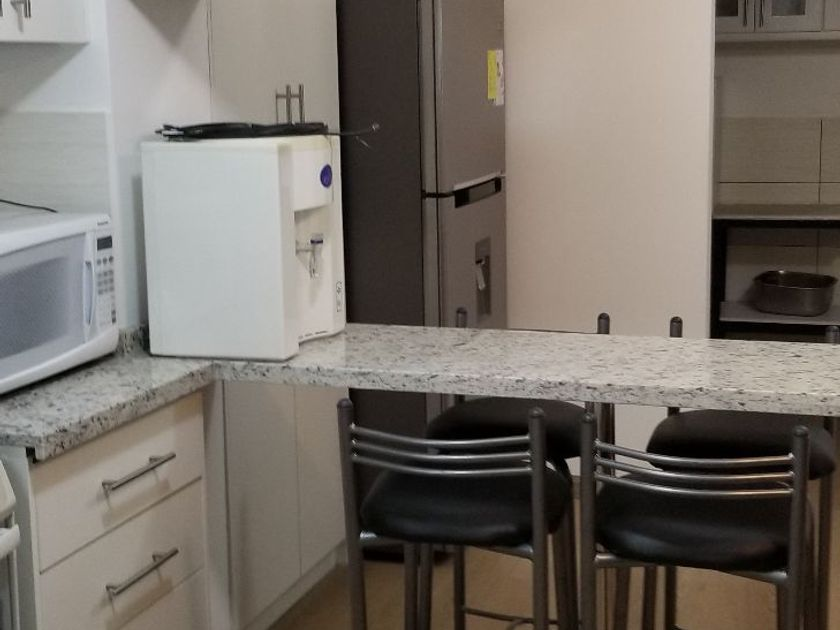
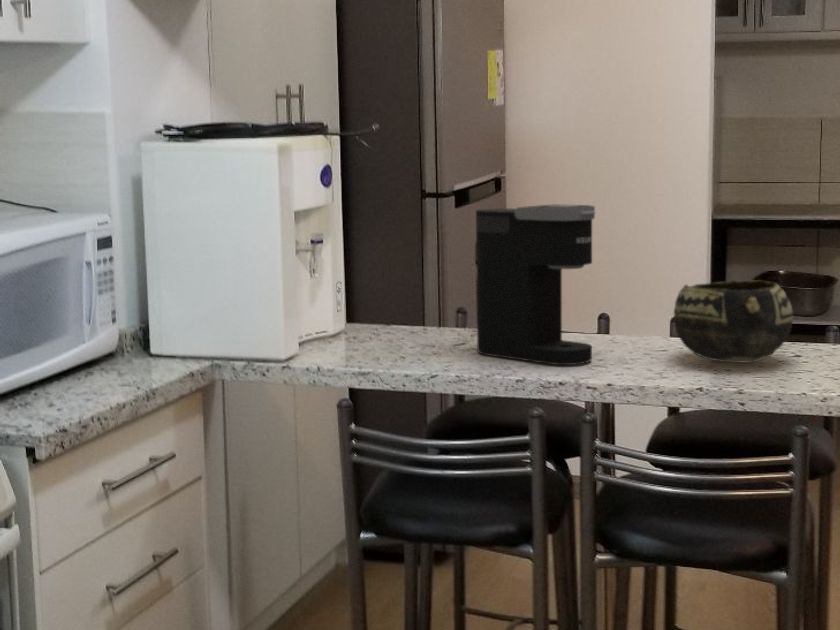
+ coffee maker (534, 281)
+ ceramic bowl (732, 322)
